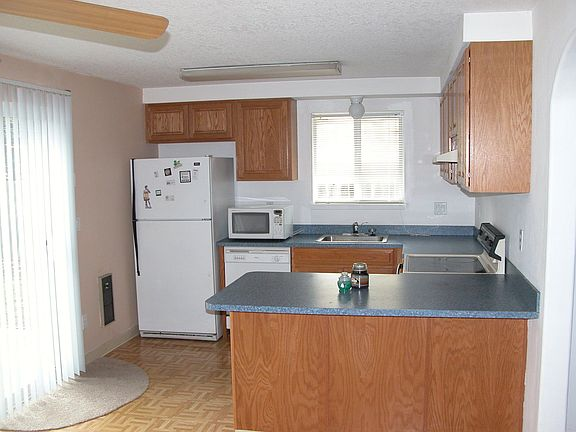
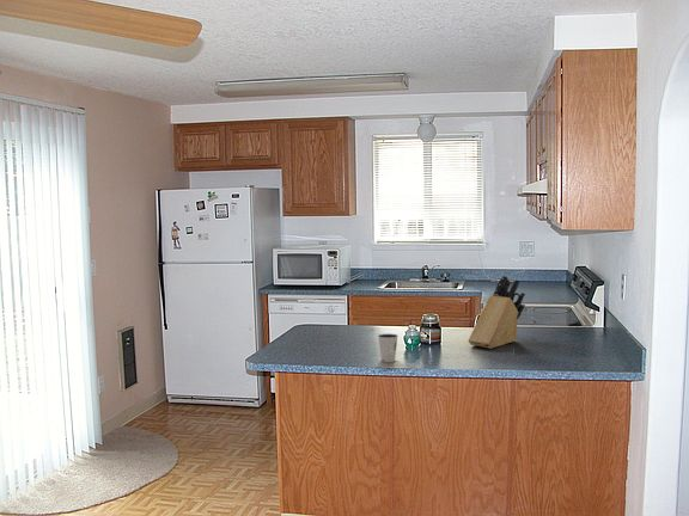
+ dixie cup (388, 348)
+ knife block (498, 309)
